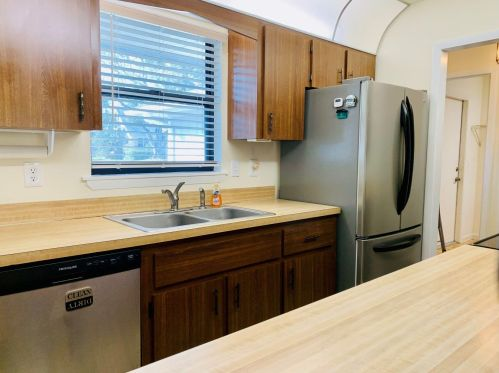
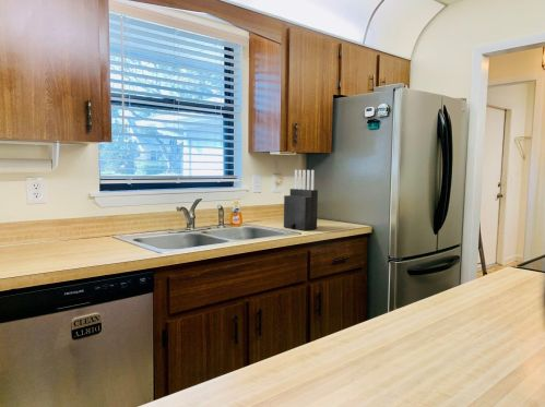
+ knife block (299, 199)
